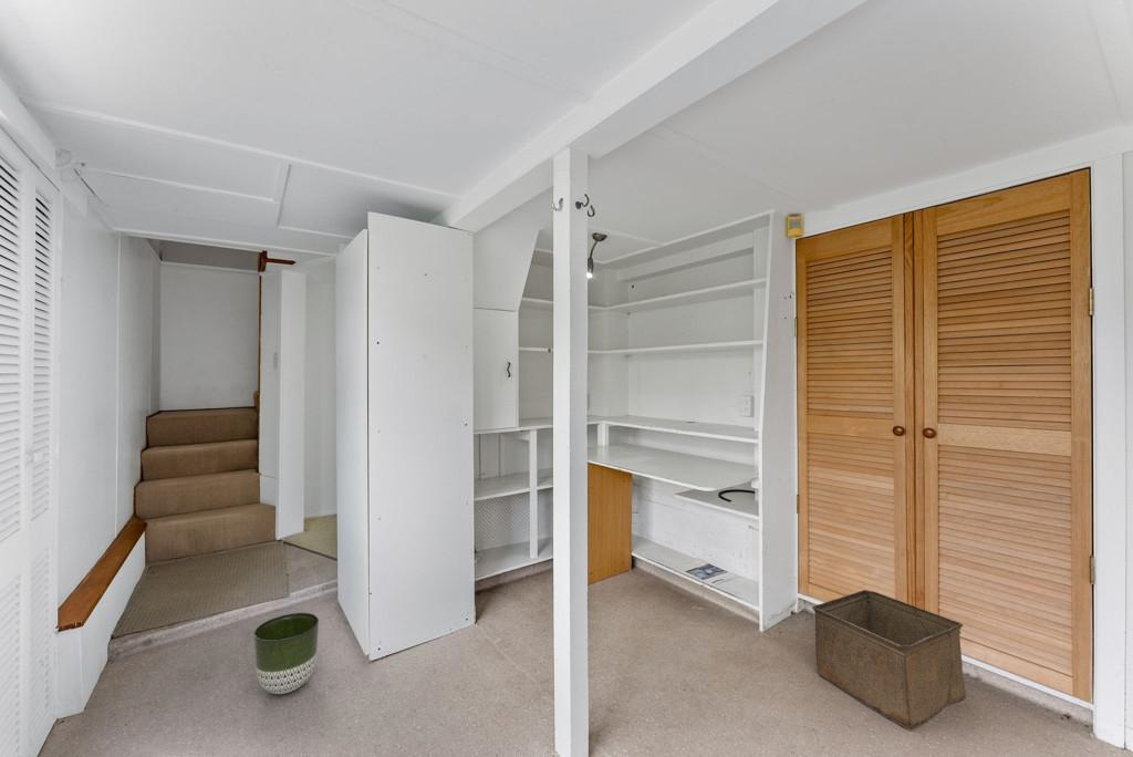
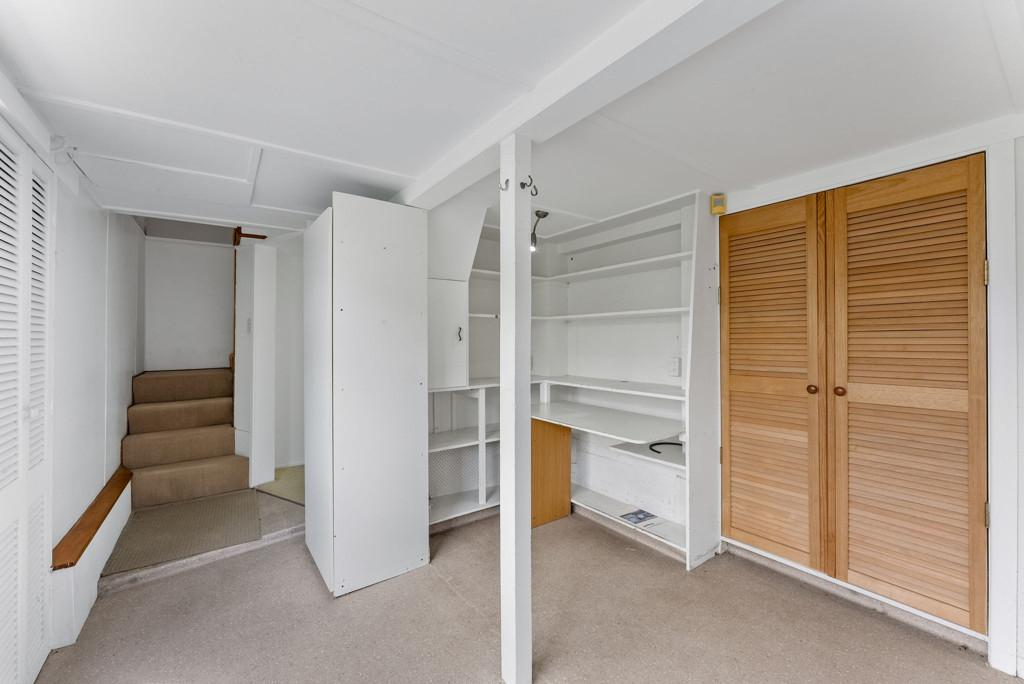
- planter (287, 656)
- storage bin (886, 650)
